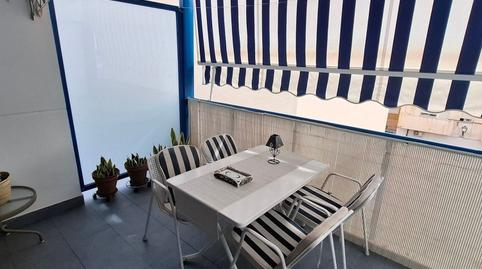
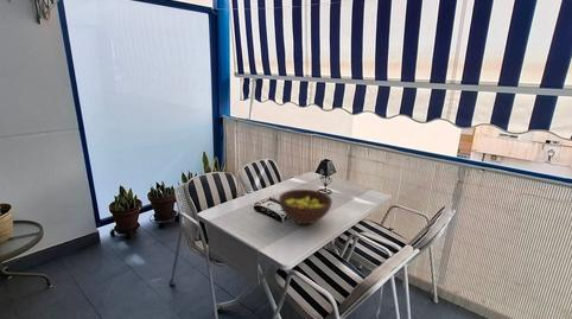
+ fruit bowl (304, 209)
